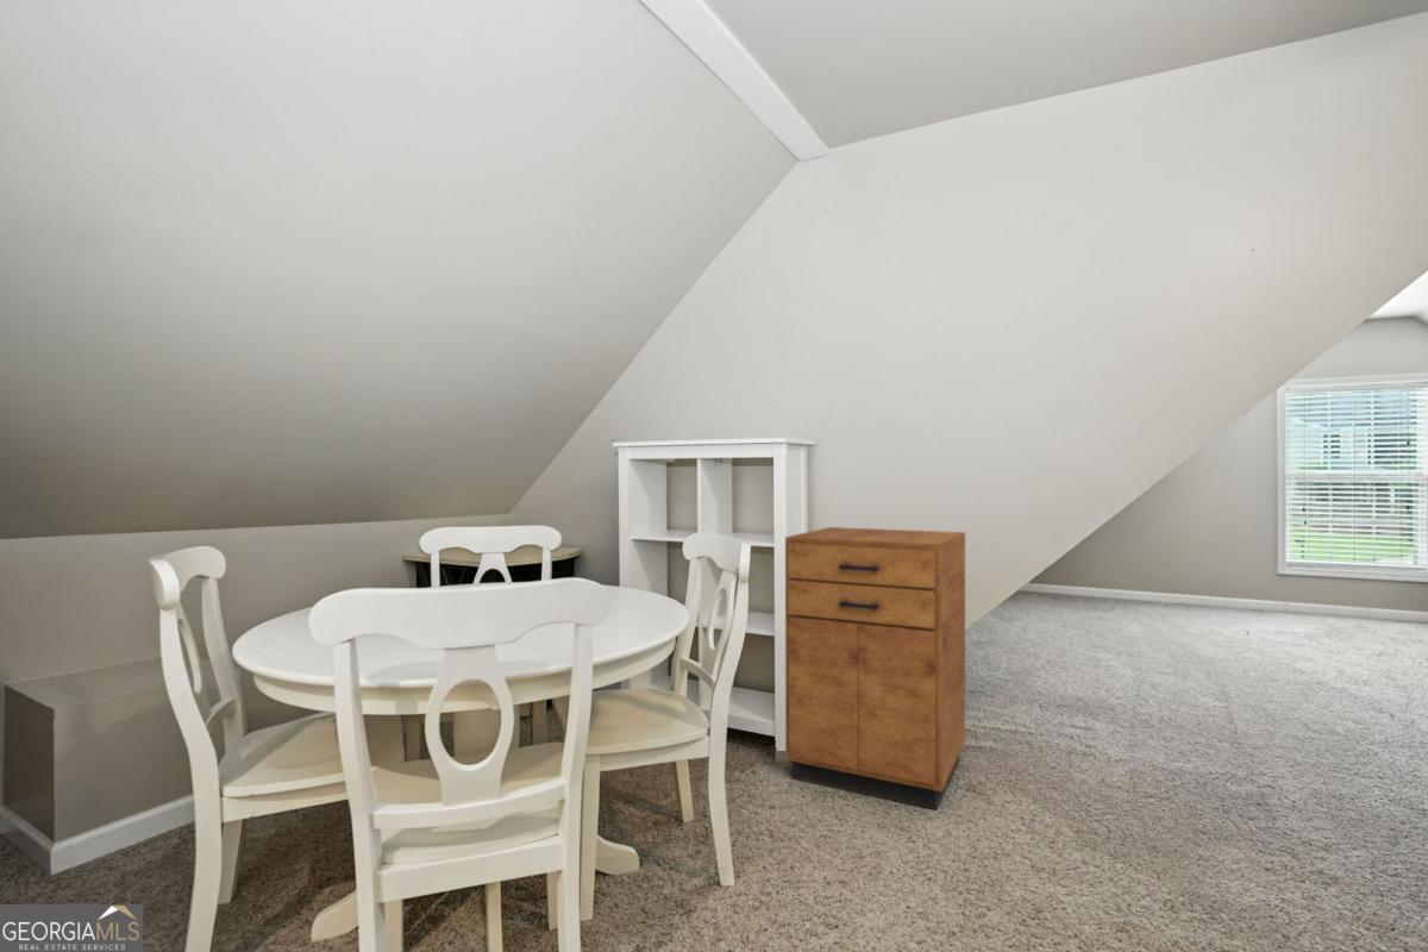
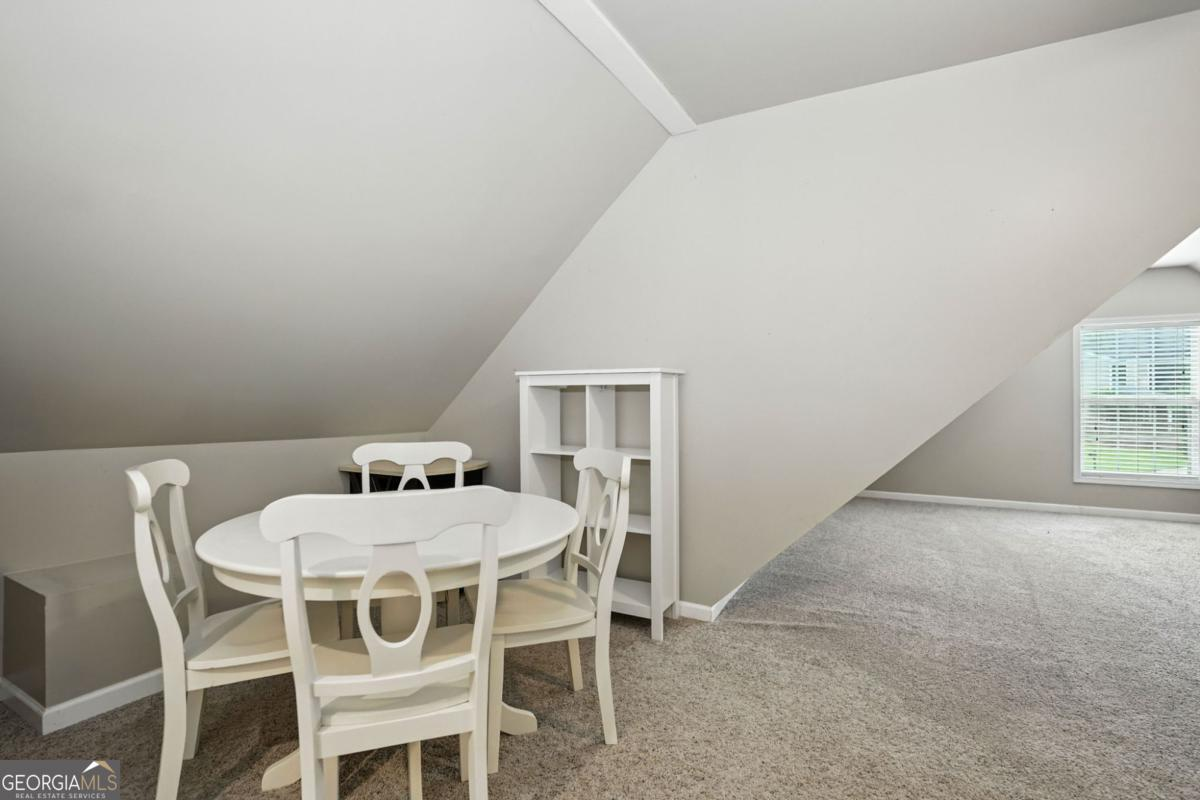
- cabinet (876, 652)
